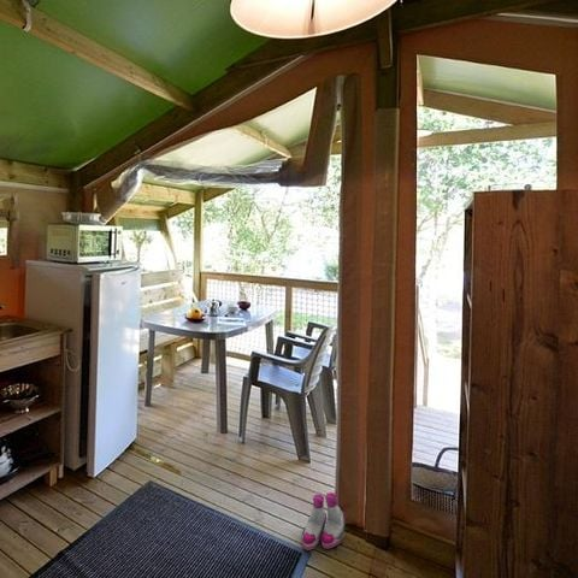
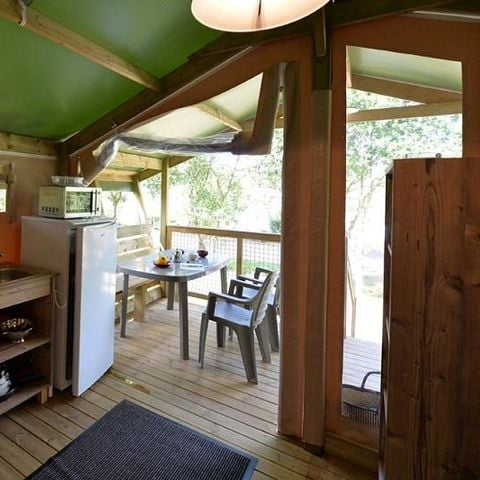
- boots (323, 515)
